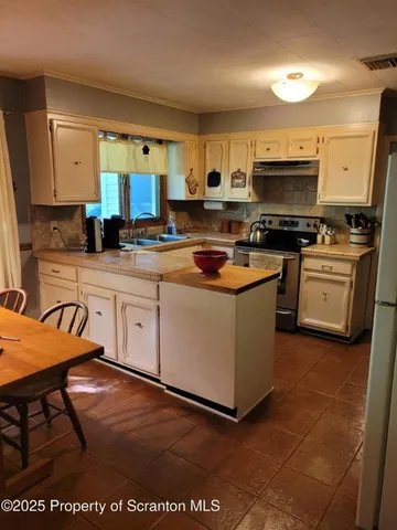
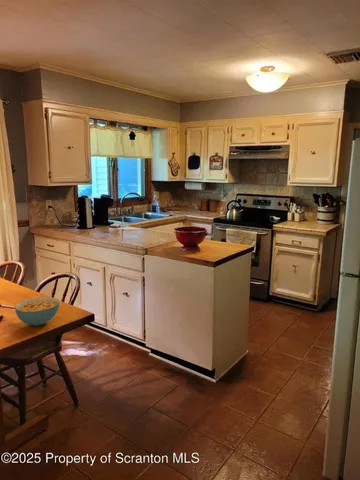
+ cereal bowl (37, 313)
